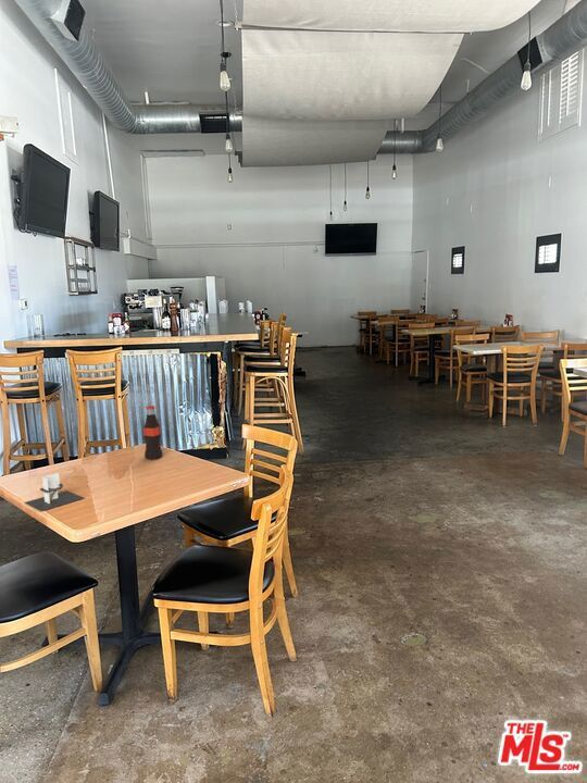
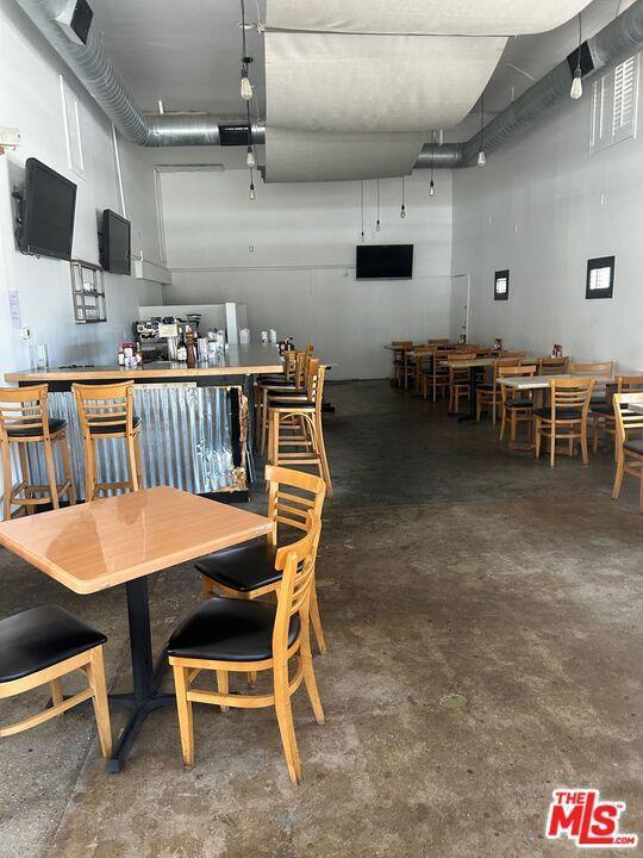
- bottle (151, 431)
- napkin holder (53, 487)
